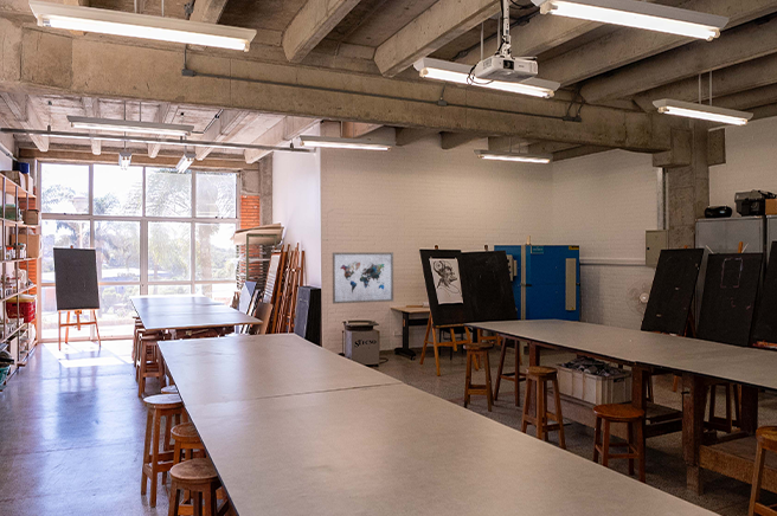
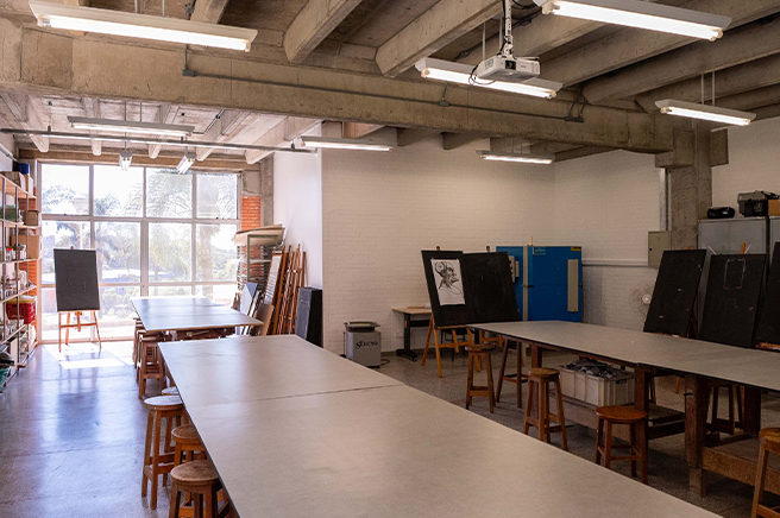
- wall art (364, 277)
